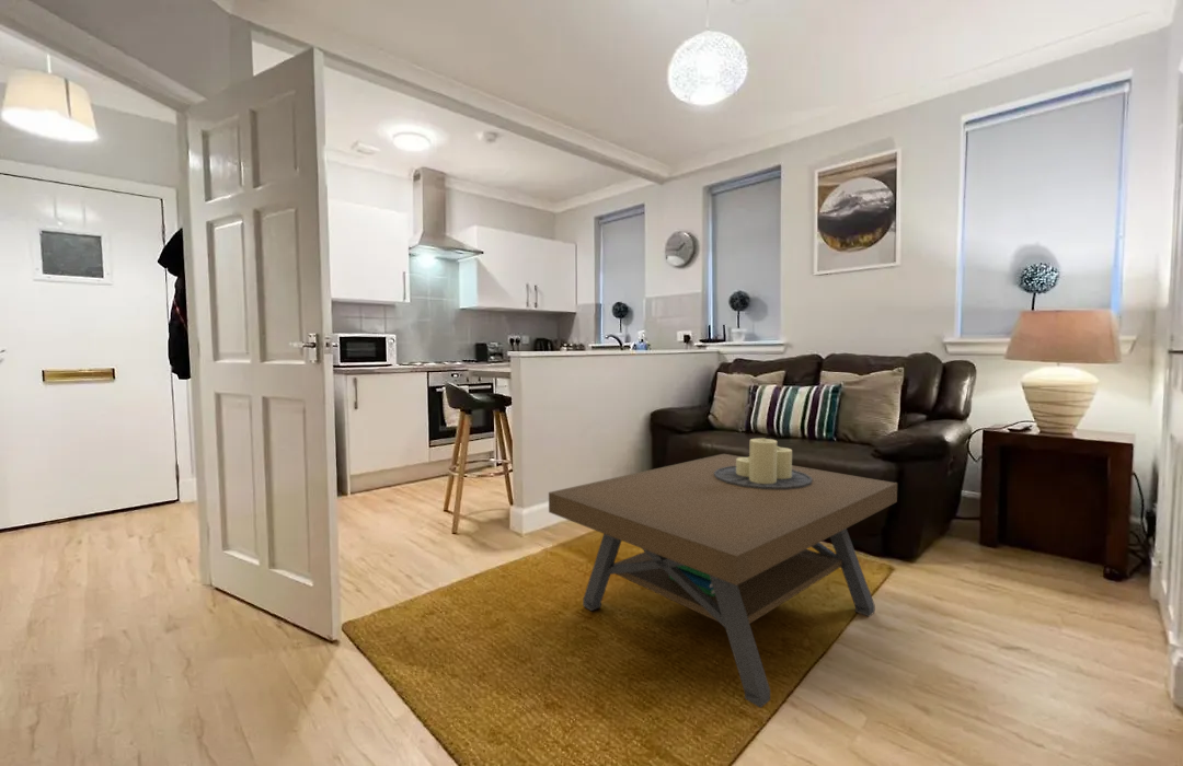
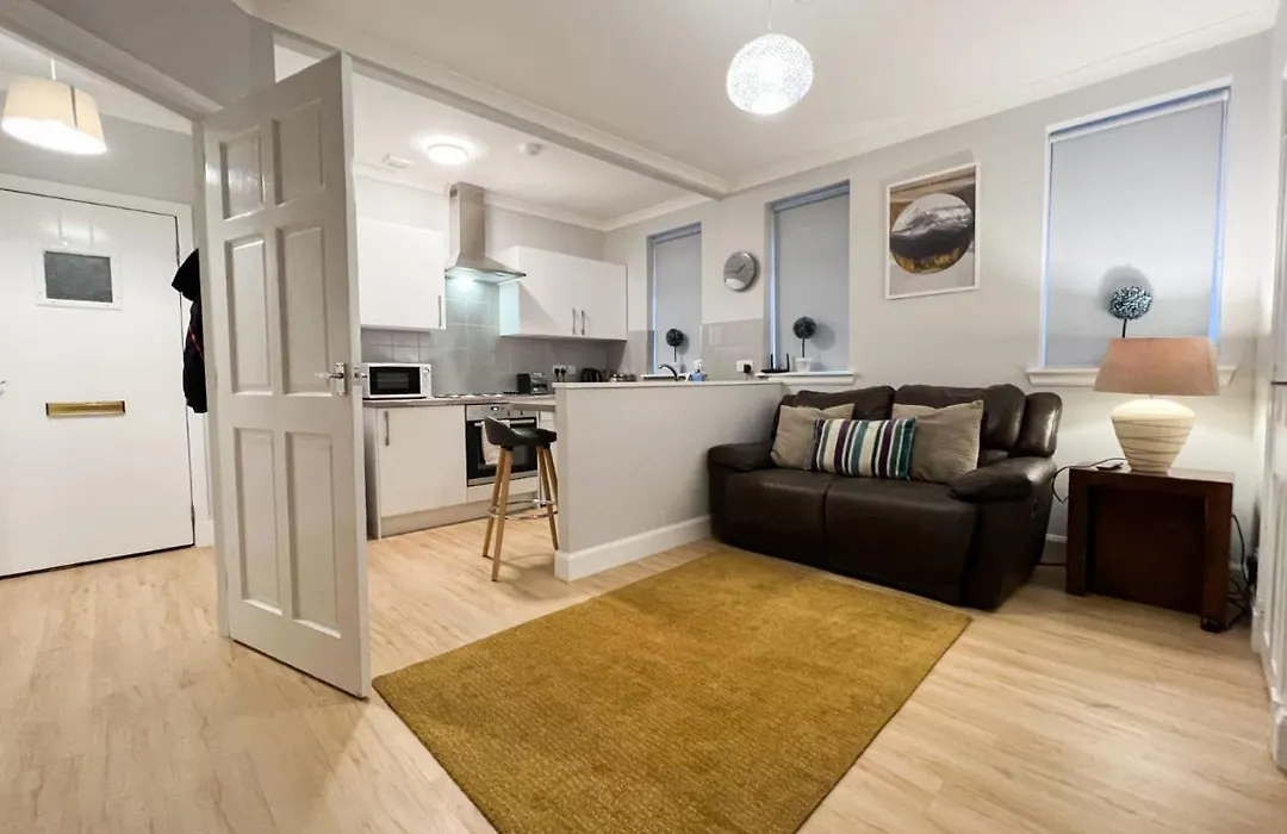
- coffee table (727, 526)
